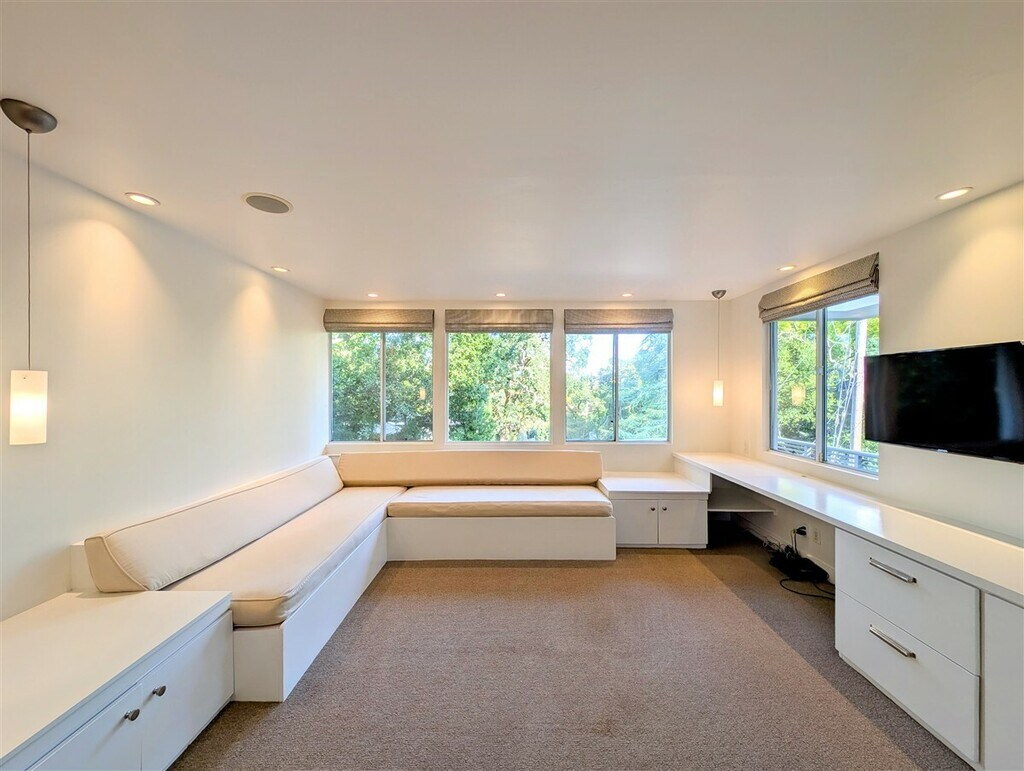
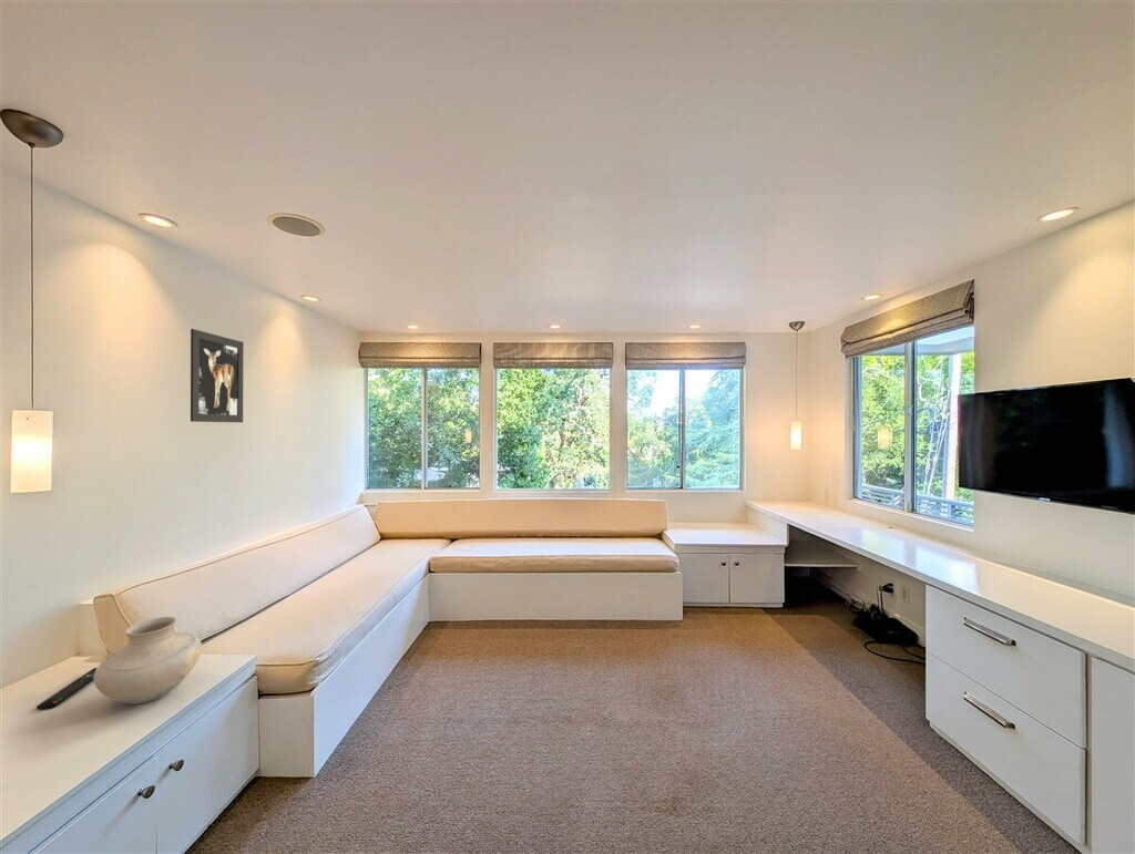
+ vase (151, 659)
+ remote control (75, 687)
+ wall art (218, 379)
